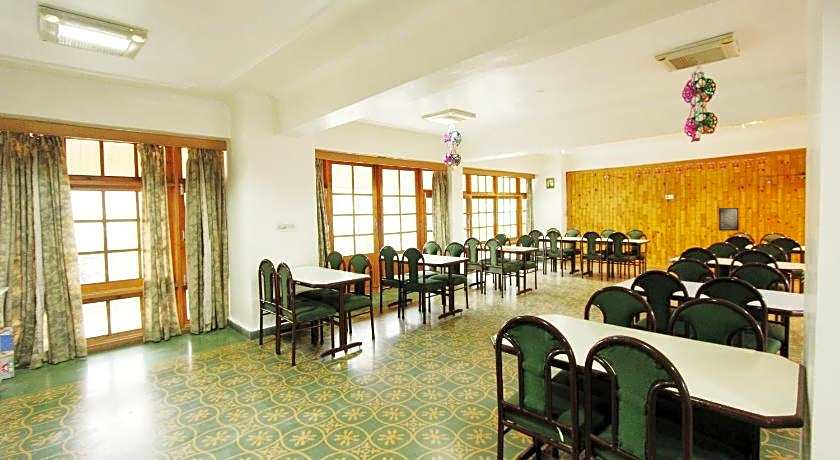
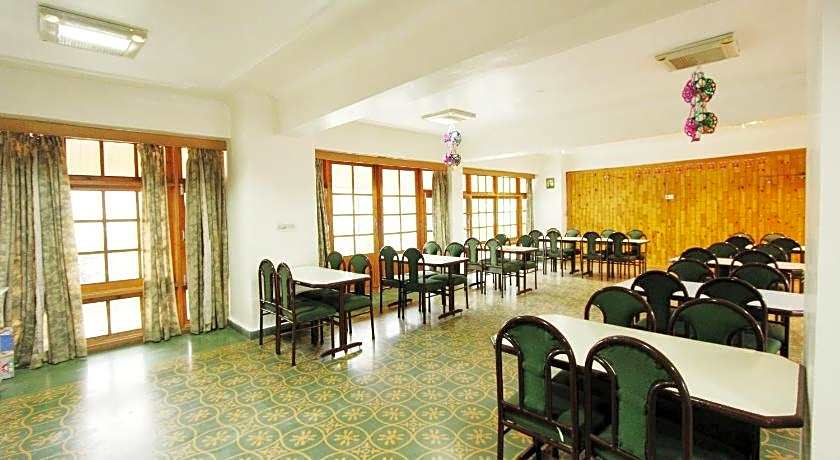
- relief panel (728, 219)
